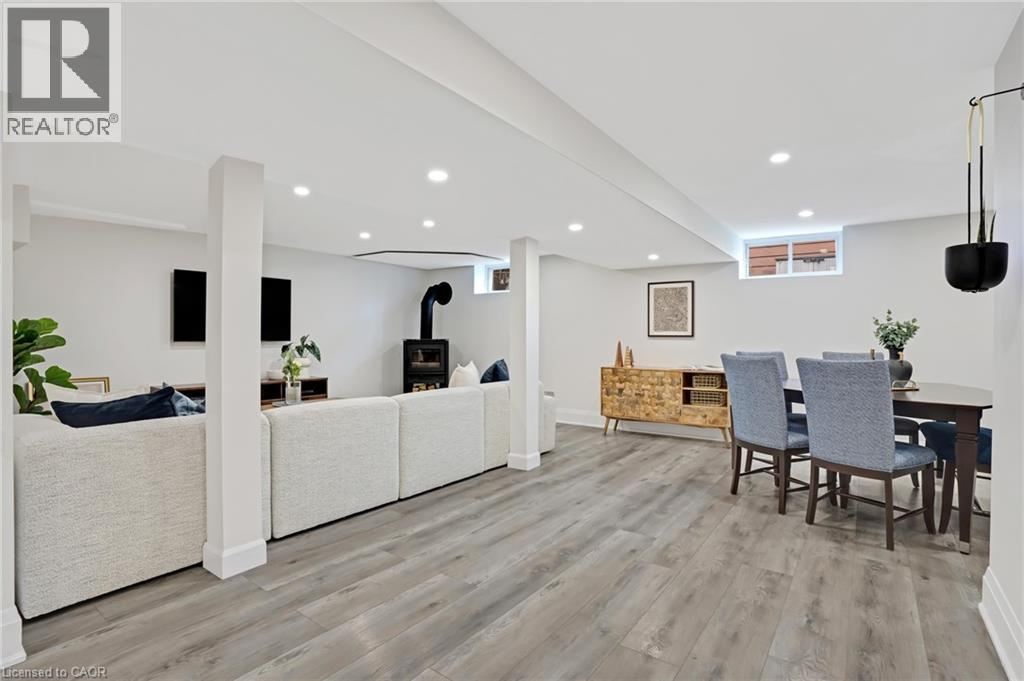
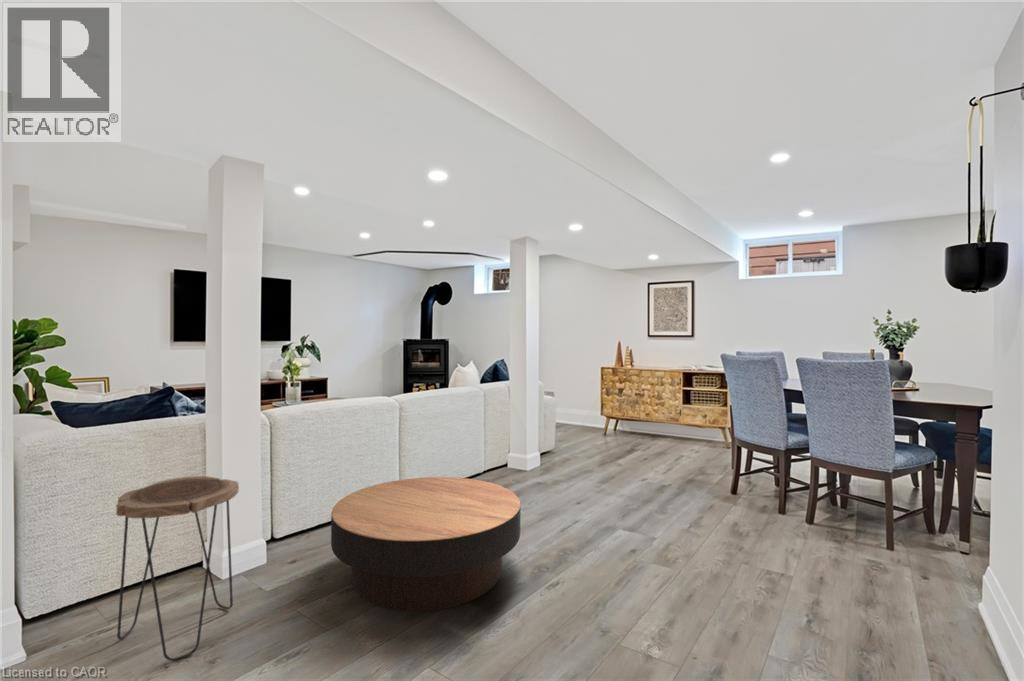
+ side table (204, 555)
+ coffee table (428, 537)
